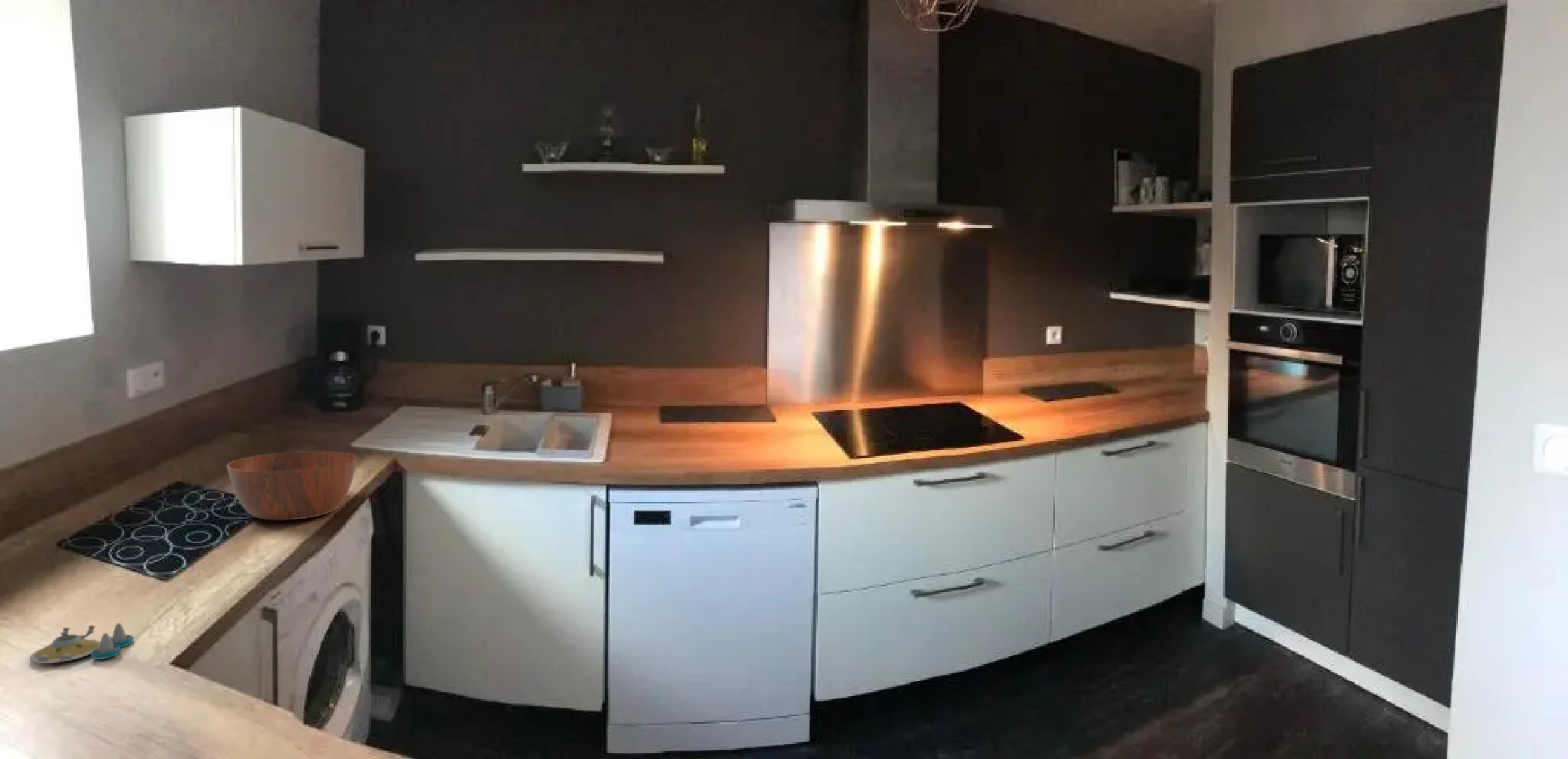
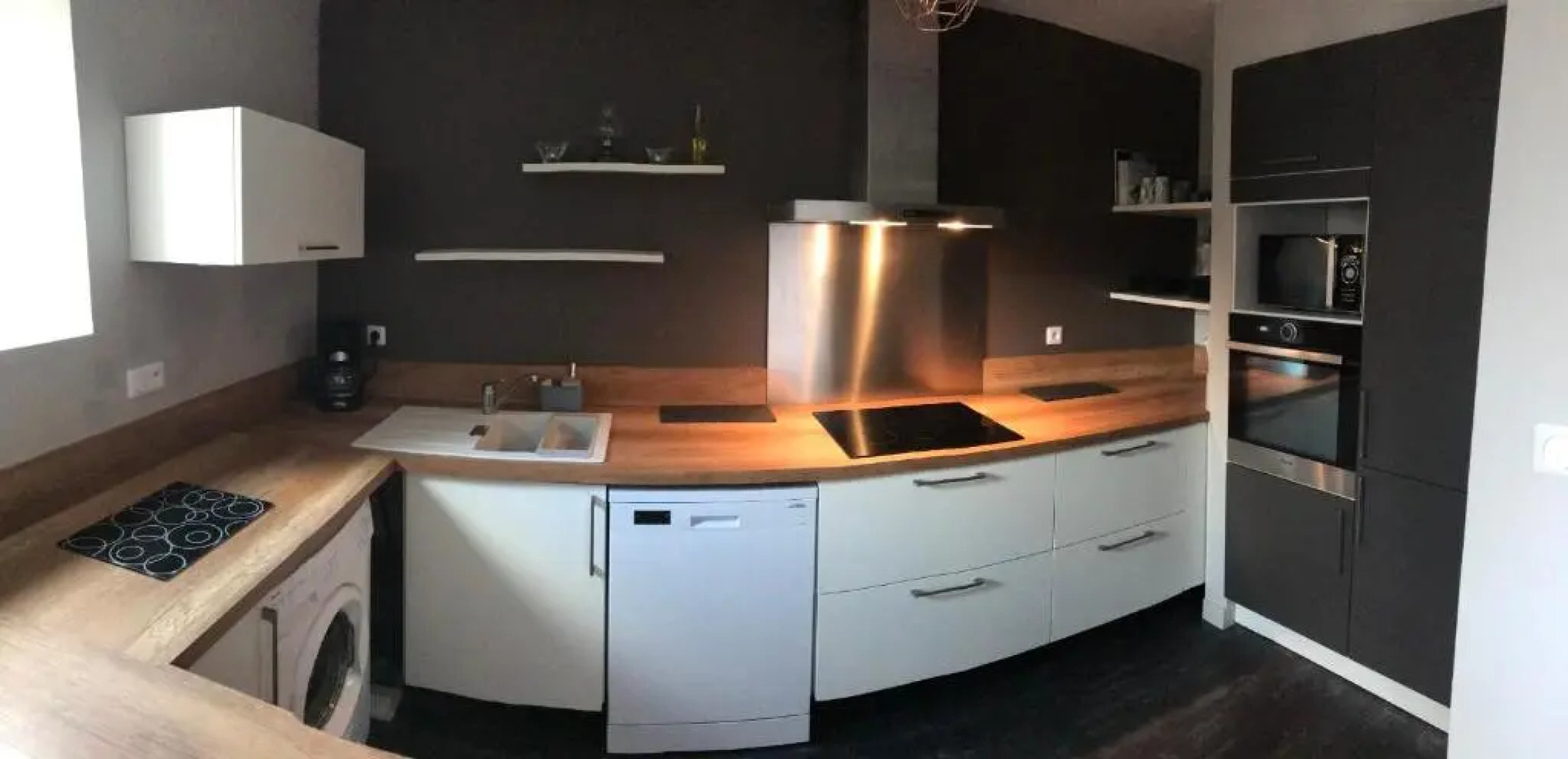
- salt and pepper shaker set (80, 640)
- bowl (295, 486)
